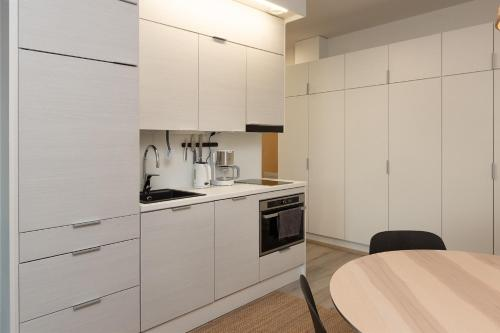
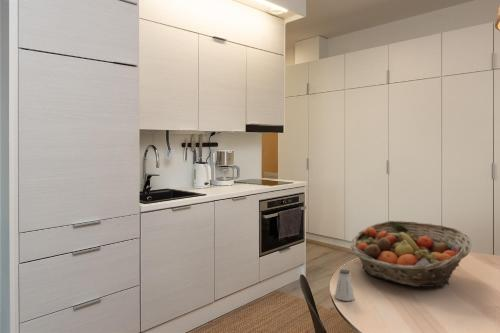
+ fruit basket (406, 250)
+ saltshaker (344, 283)
